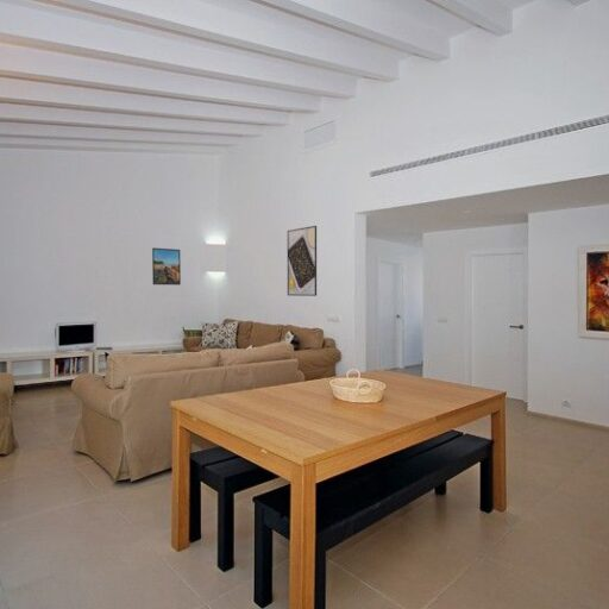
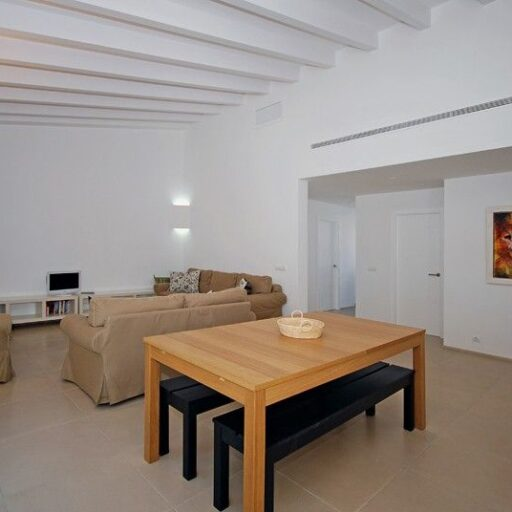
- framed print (167, 266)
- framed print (301, 262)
